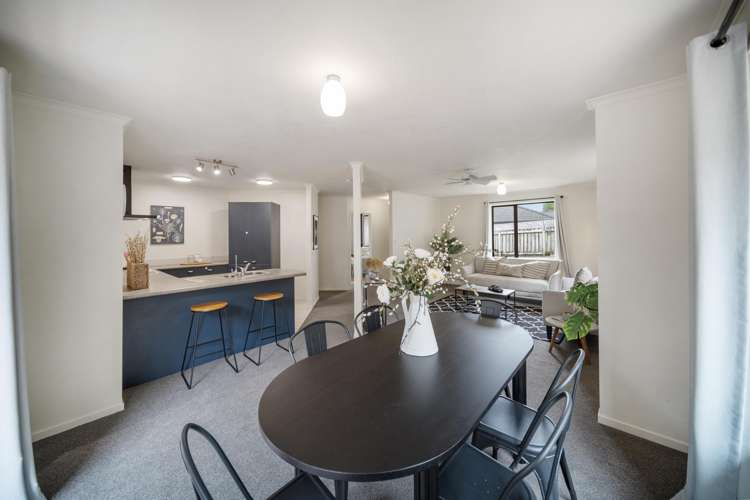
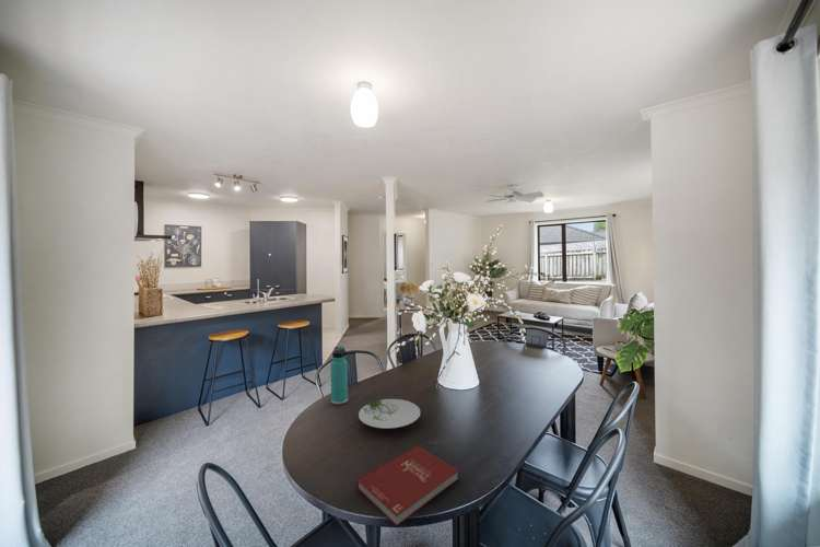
+ book (408, 478)
+ plate (389, 416)
+ thermos bottle (339, 373)
